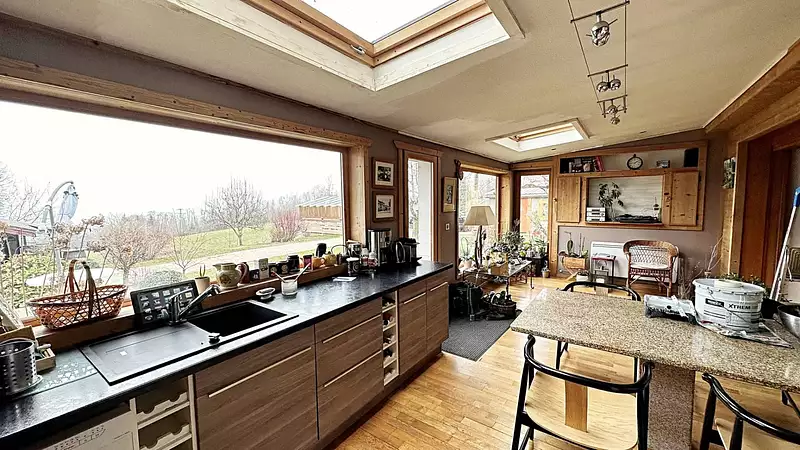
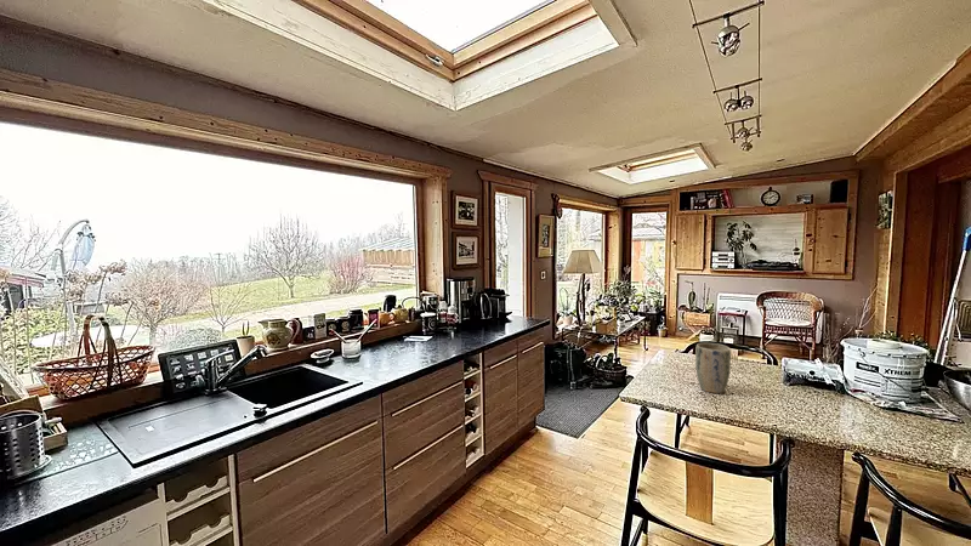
+ plant pot (711, 368)
